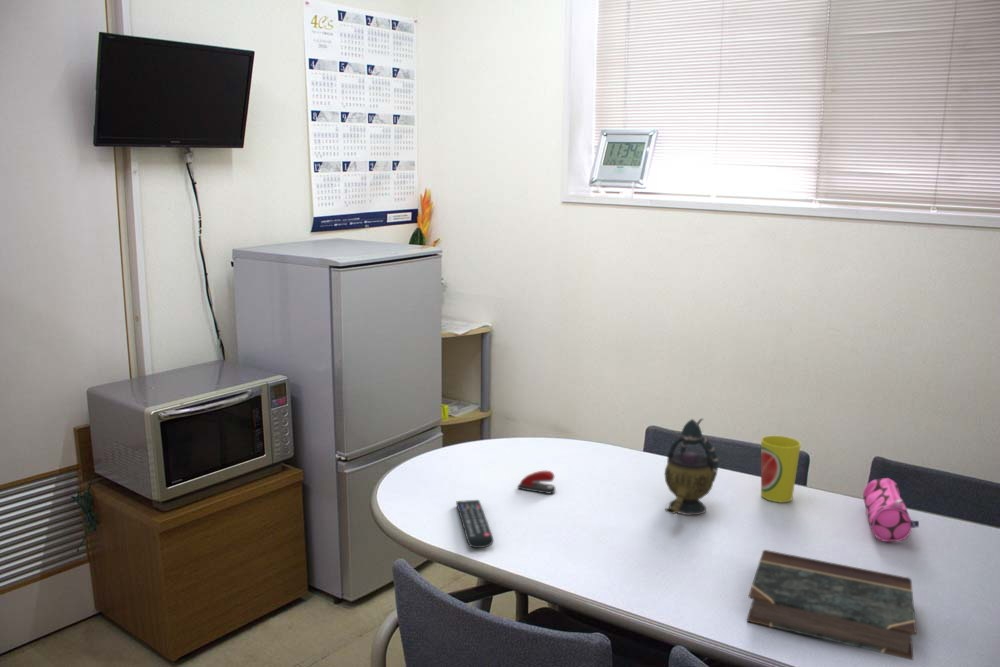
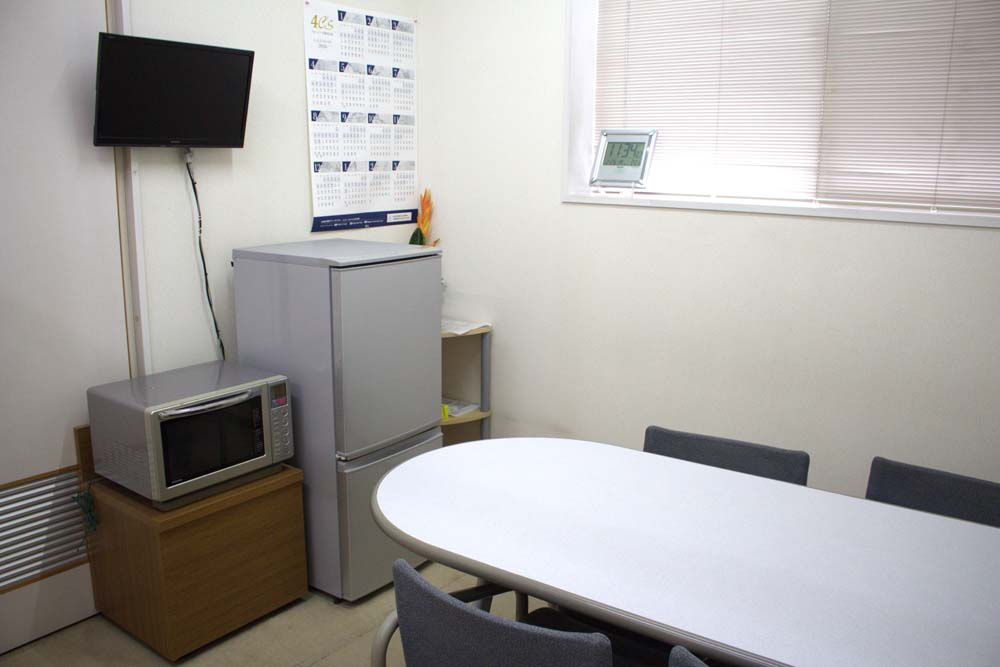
- stapler (537, 480)
- book (830, 597)
- remote control (473, 521)
- teapot (685, 468)
- cup (778, 469)
- pencil case (887, 506)
